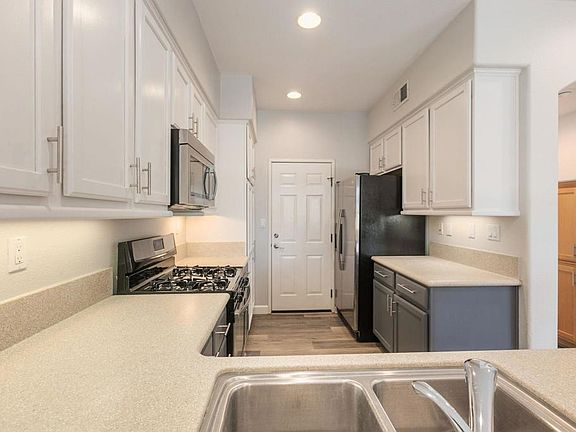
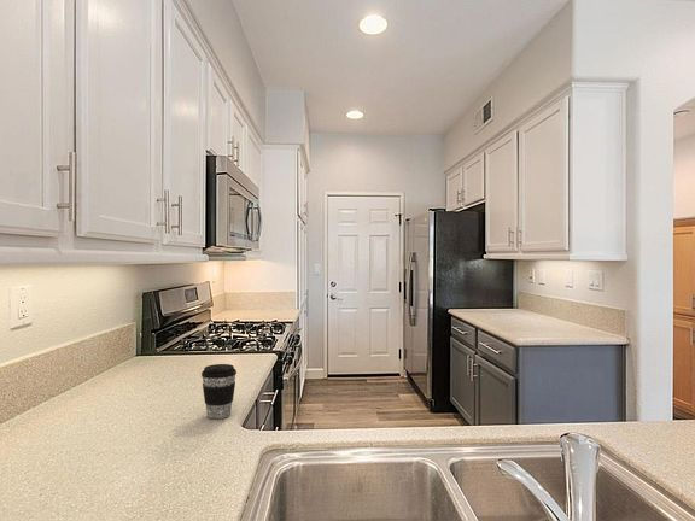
+ coffee cup (218, 391)
